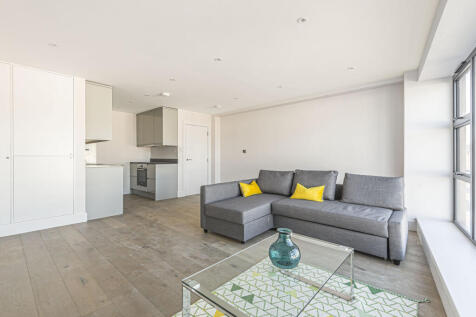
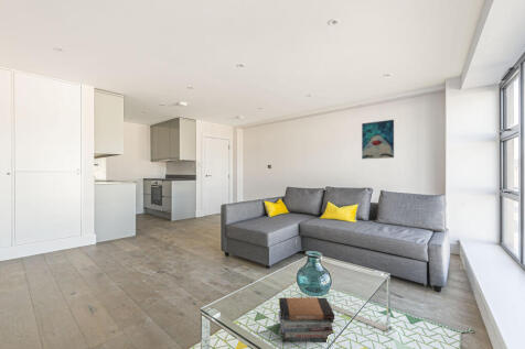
+ wall art (377, 140)
+ book stack (304, 318)
